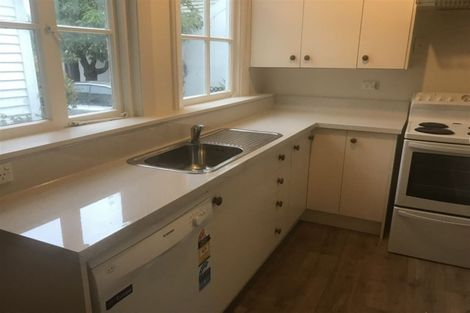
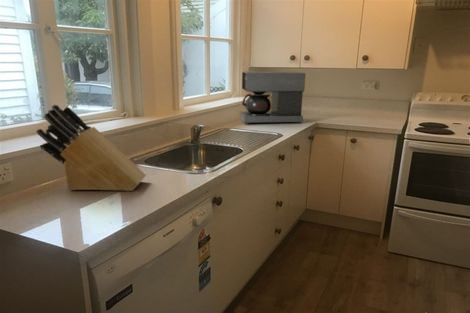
+ knife block (92, 146)
+ coffee maker (272, 97)
